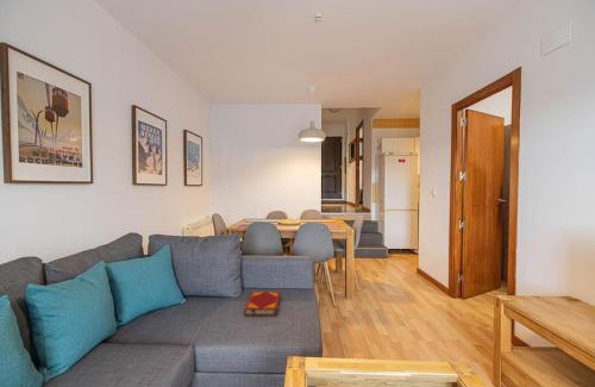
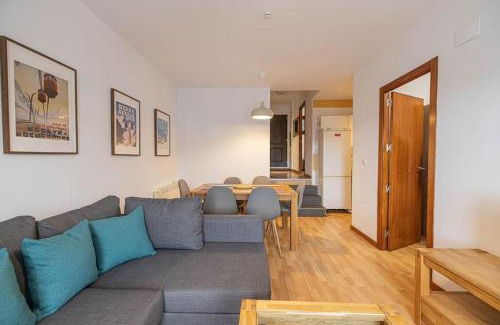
- hardback book (263, 302)
